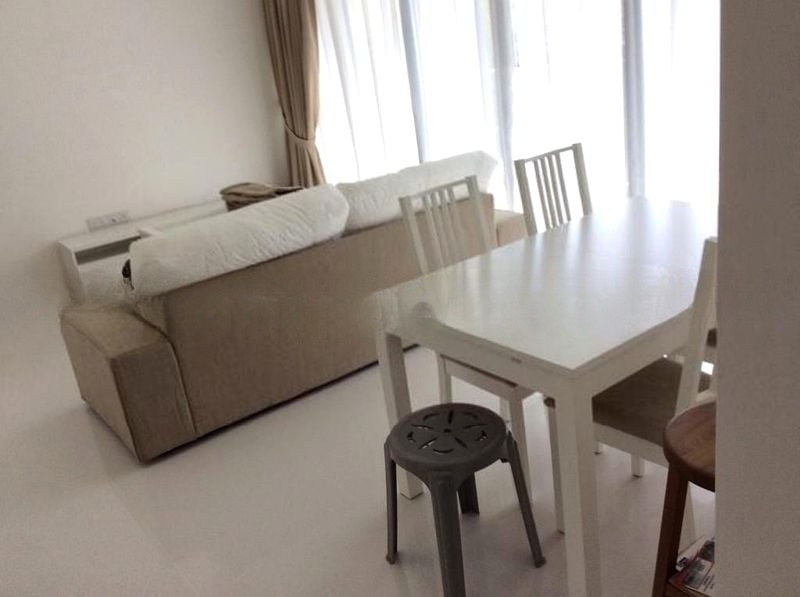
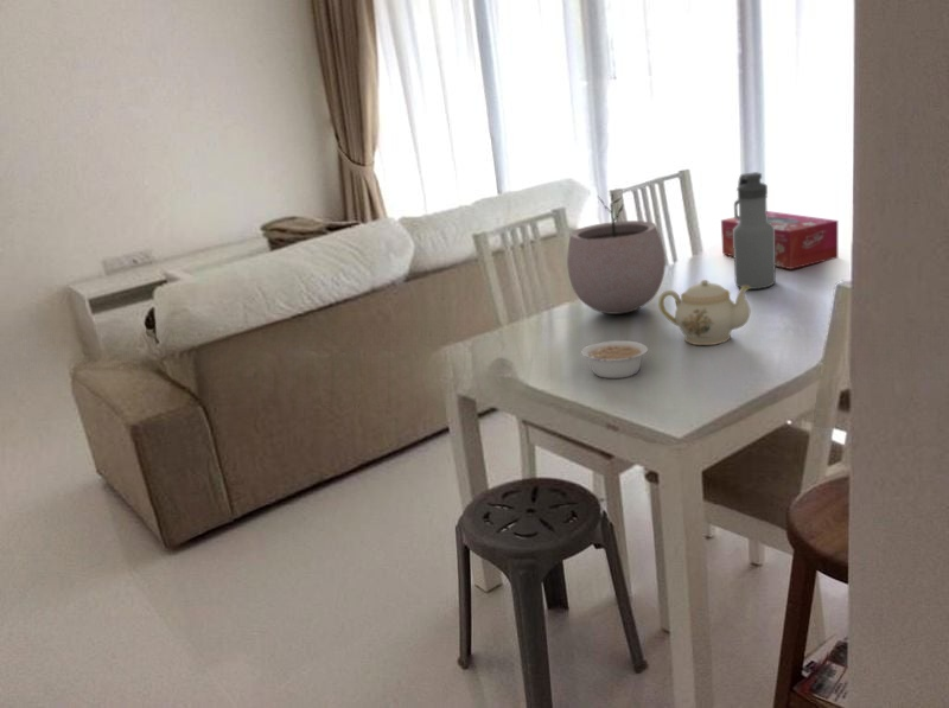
+ teapot (703, 310)
+ plant pot (614, 253)
+ tissue box (777, 237)
+ water bottle (752, 230)
+ legume (617, 358)
